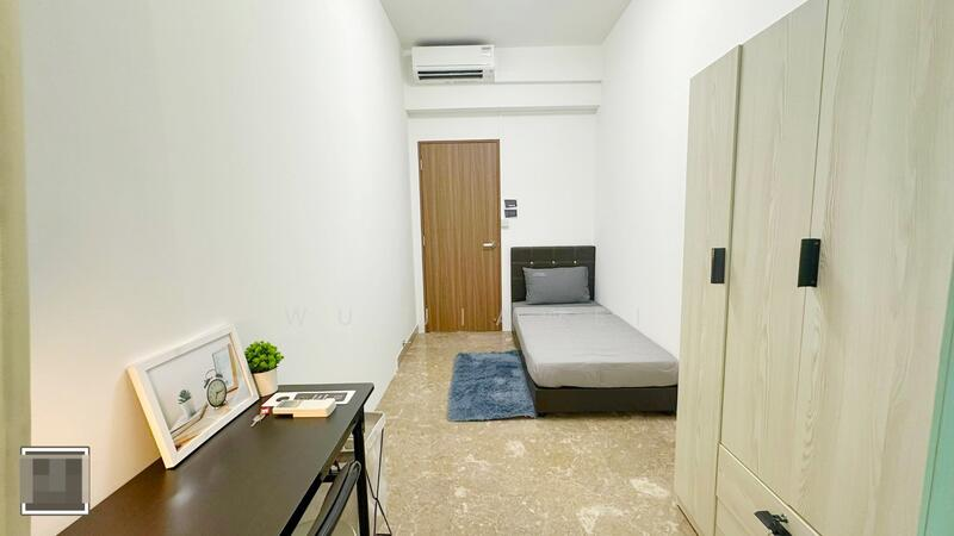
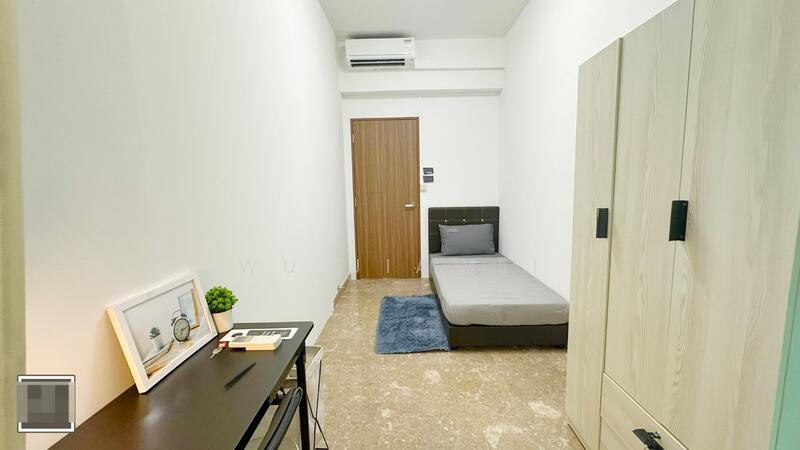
+ pen (242, 373)
